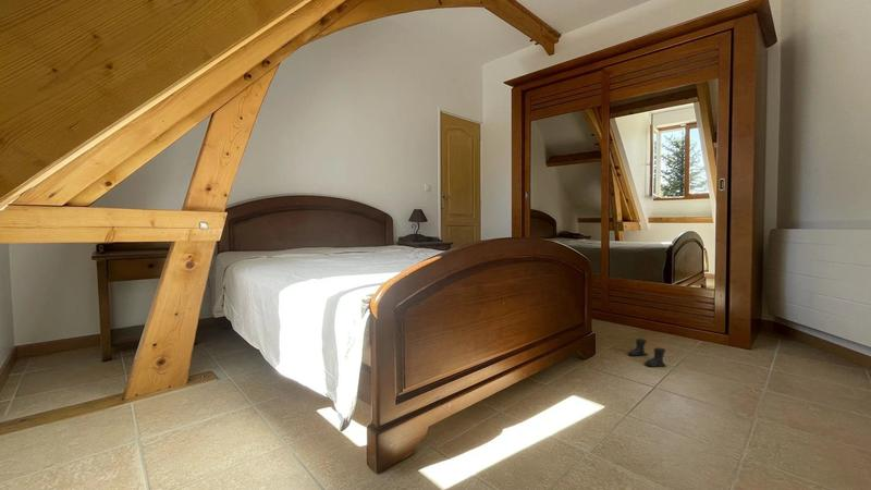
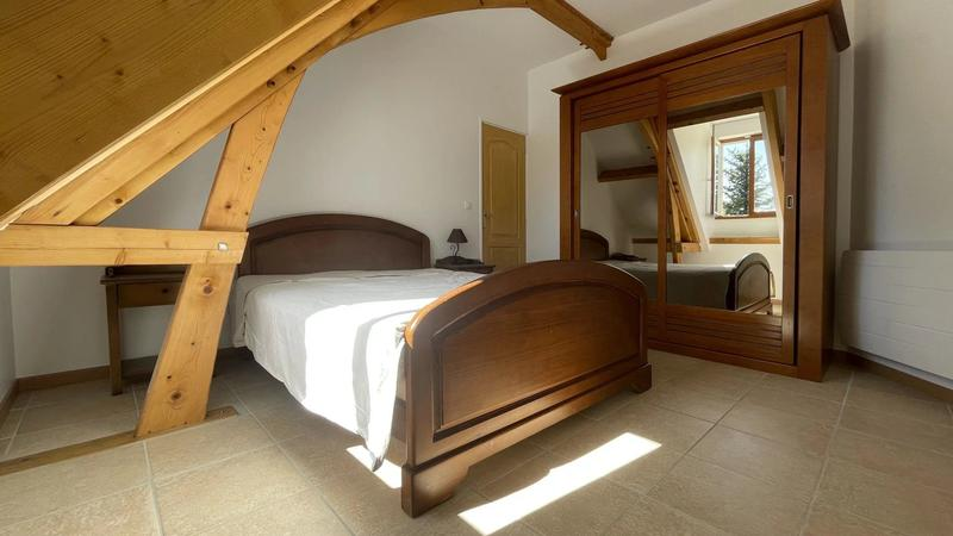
- boots (645, 353)
